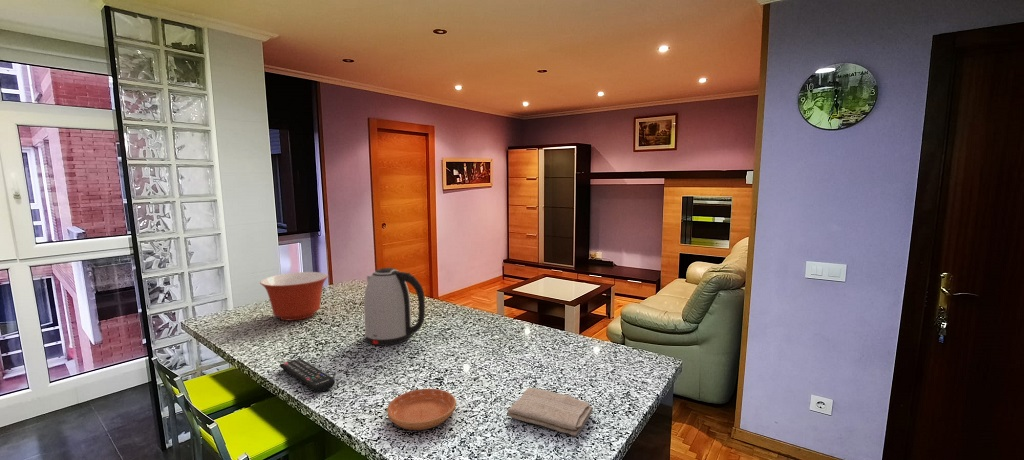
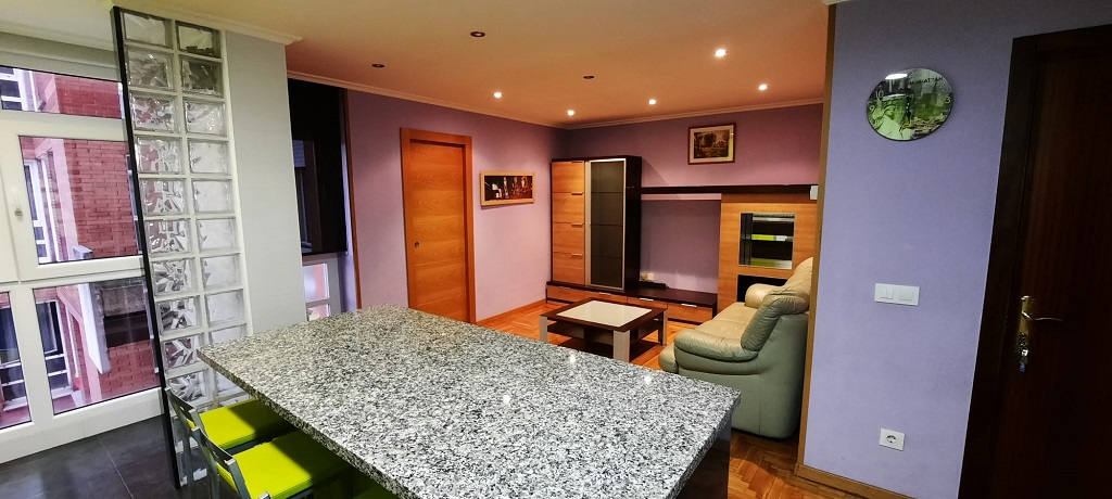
- mixing bowl (296, 297)
- remote control (306, 374)
- kettle (395, 303)
- washcloth (550, 409)
- saucer (422, 409)
